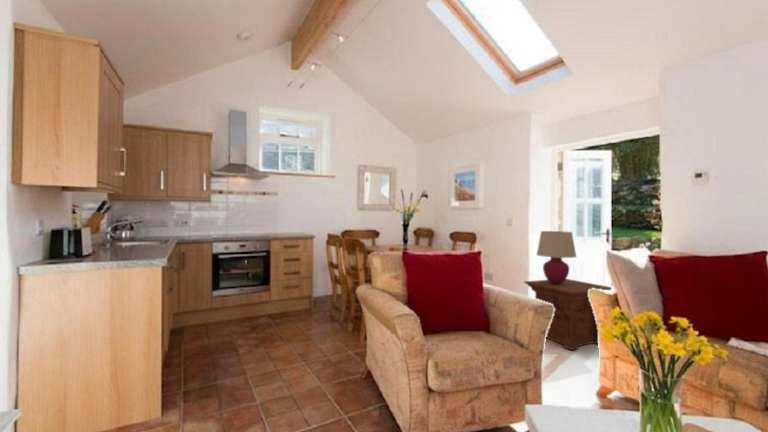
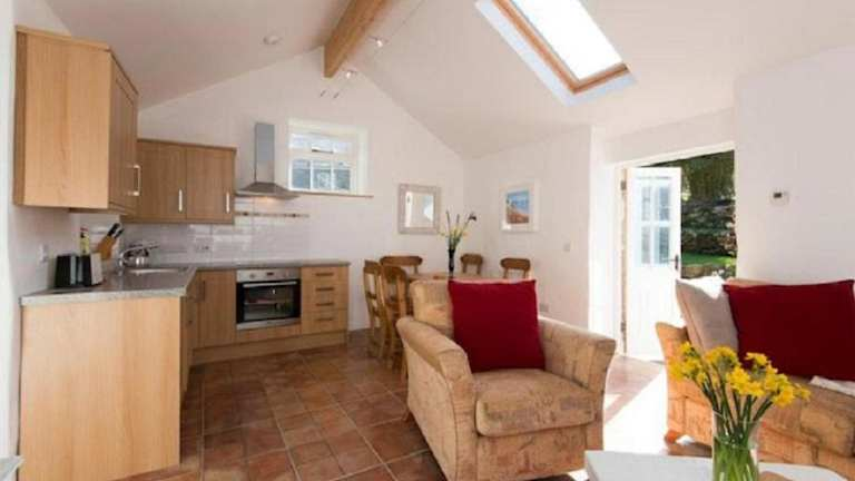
- side table (568, 311)
- table lamp (556, 257)
